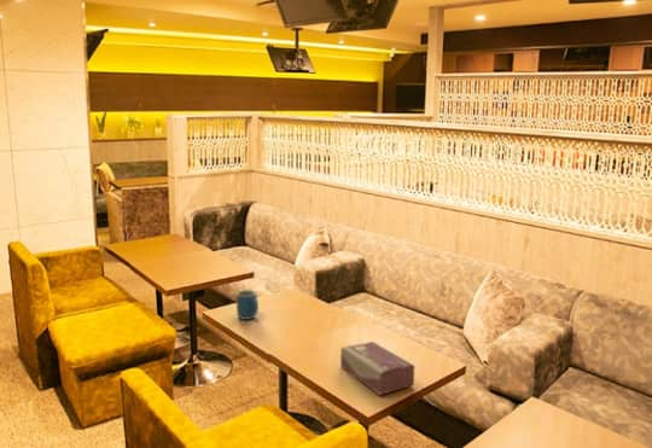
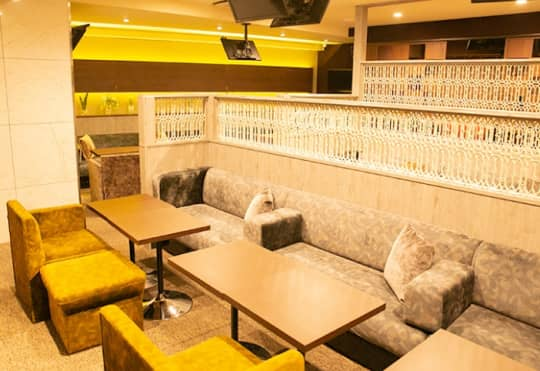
- mug (248, 306)
- tissue box (376, 365)
